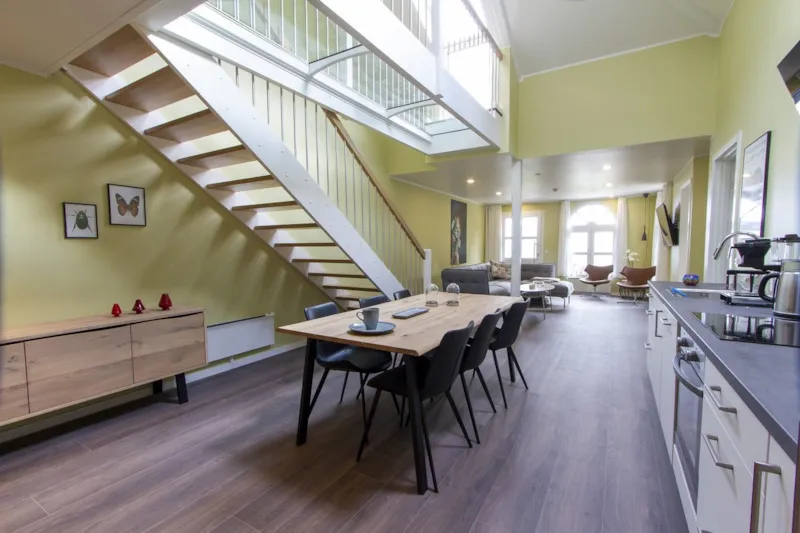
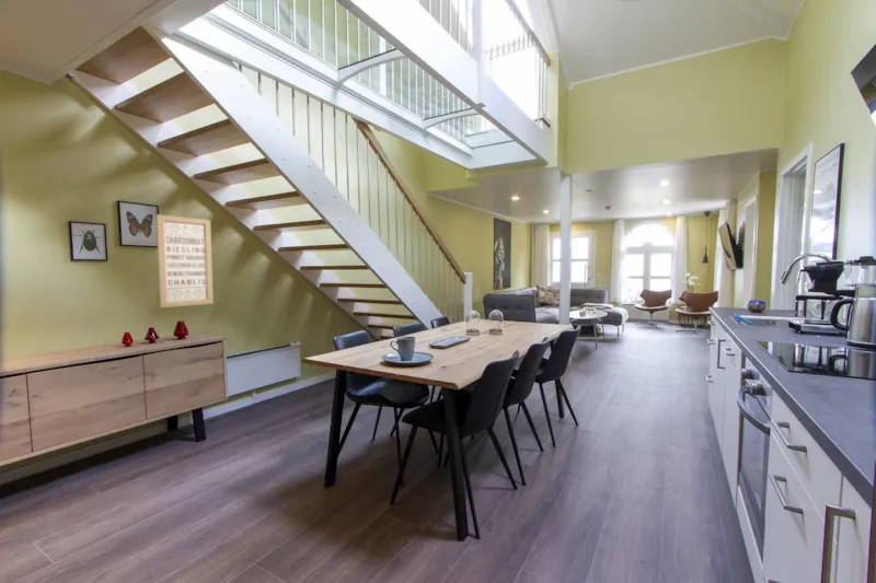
+ wall art (186, 261)
